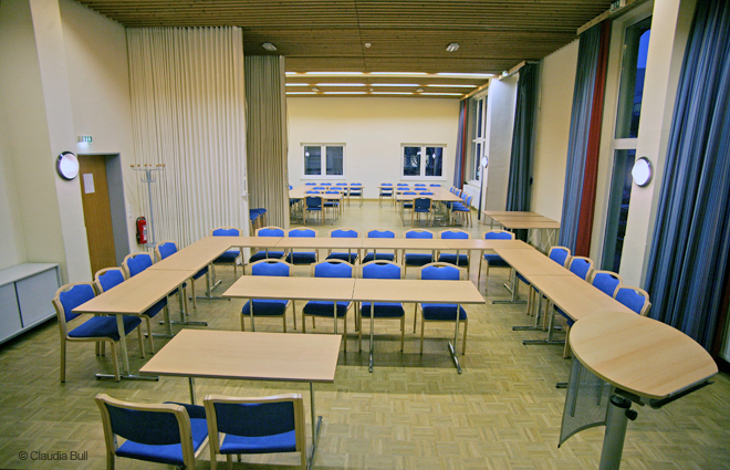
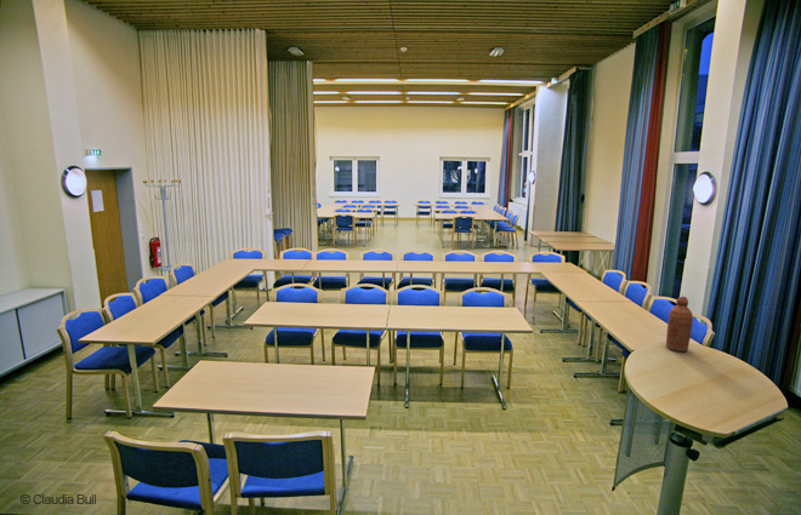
+ bottle (680, 322)
